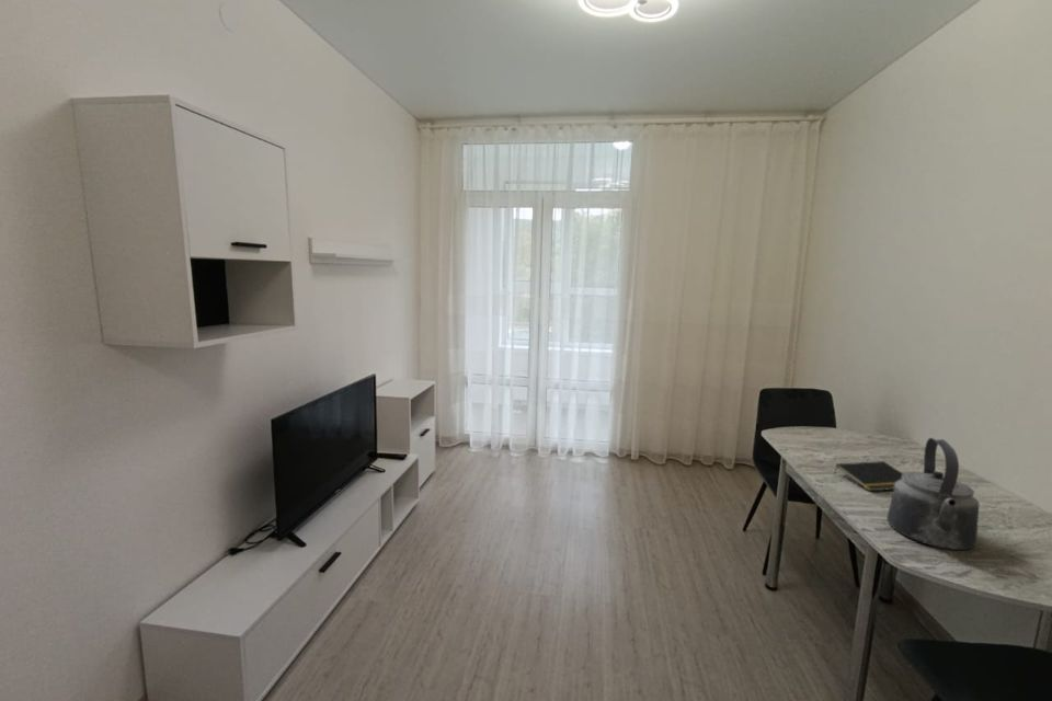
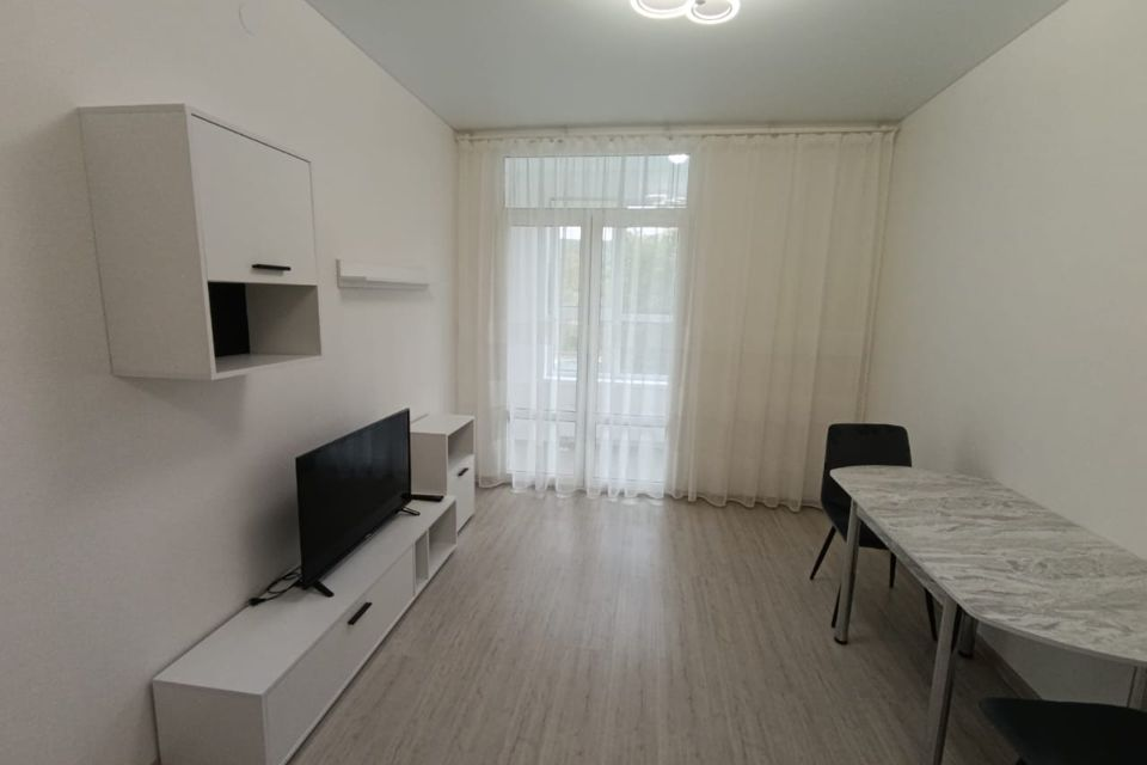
- notepad (877, 475)
- kettle (937, 491)
